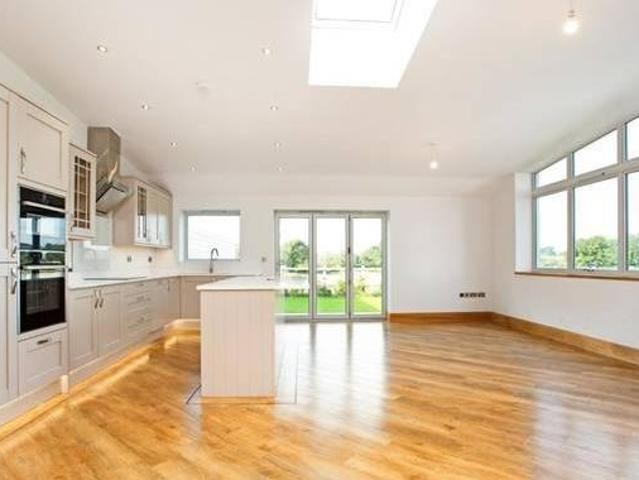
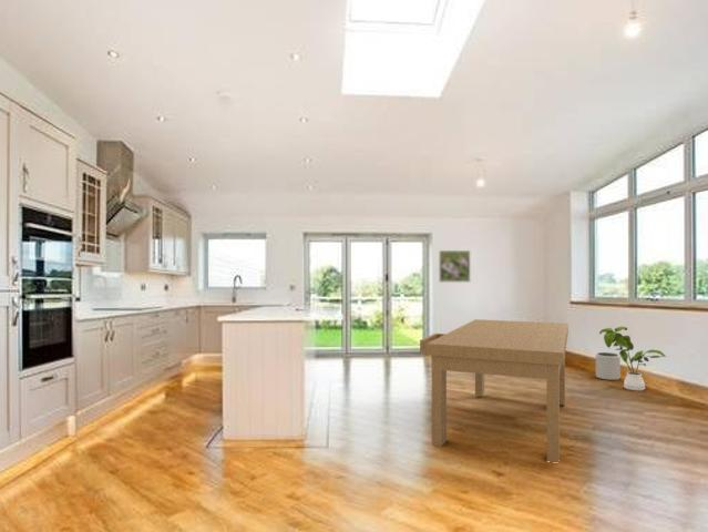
+ plant pot (607, 366)
+ dining table (491, 374)
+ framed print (454, 266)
+ house plant (626, 358)
